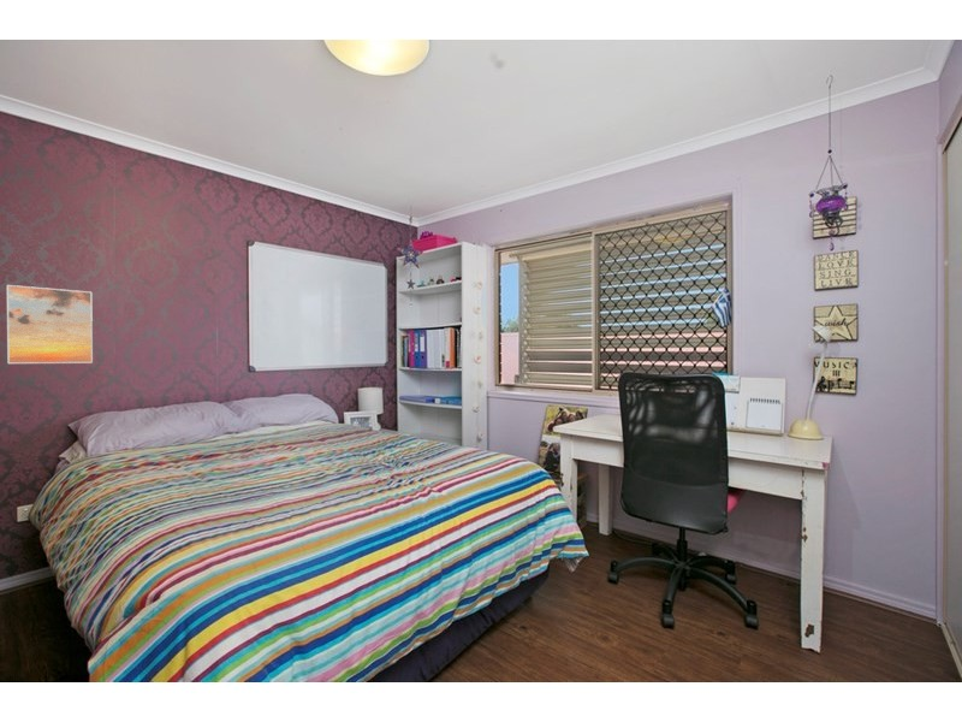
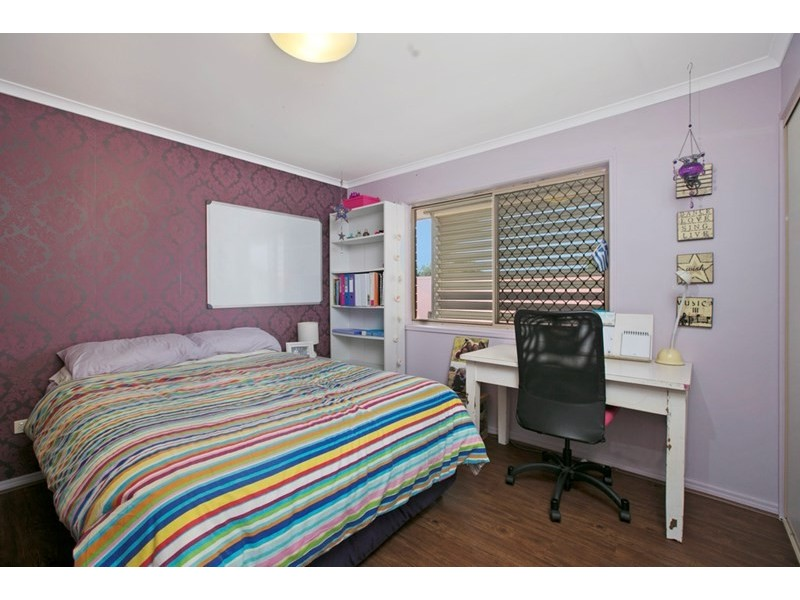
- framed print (51, 325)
